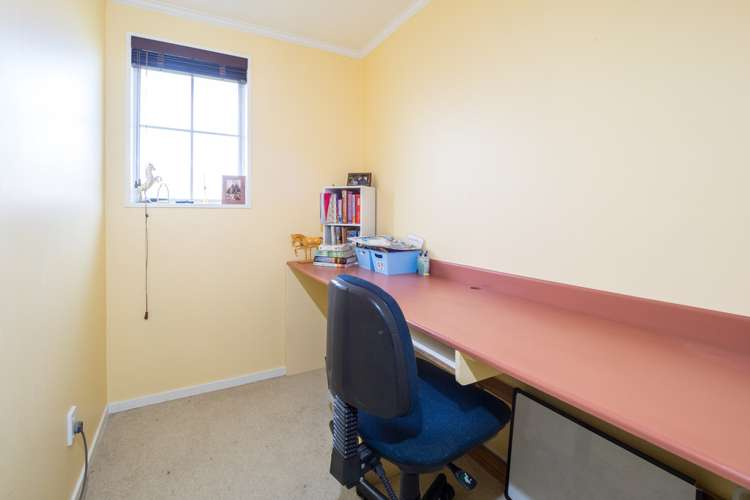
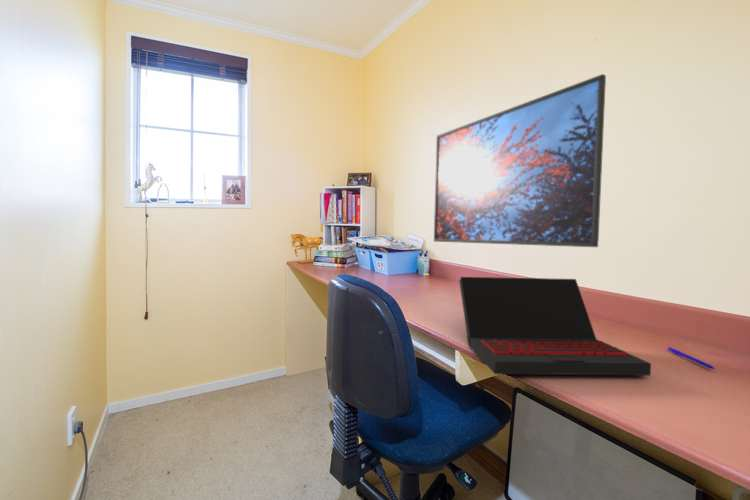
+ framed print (498, 178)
+ pen (690, 357)
+ laptop (539, 318)
